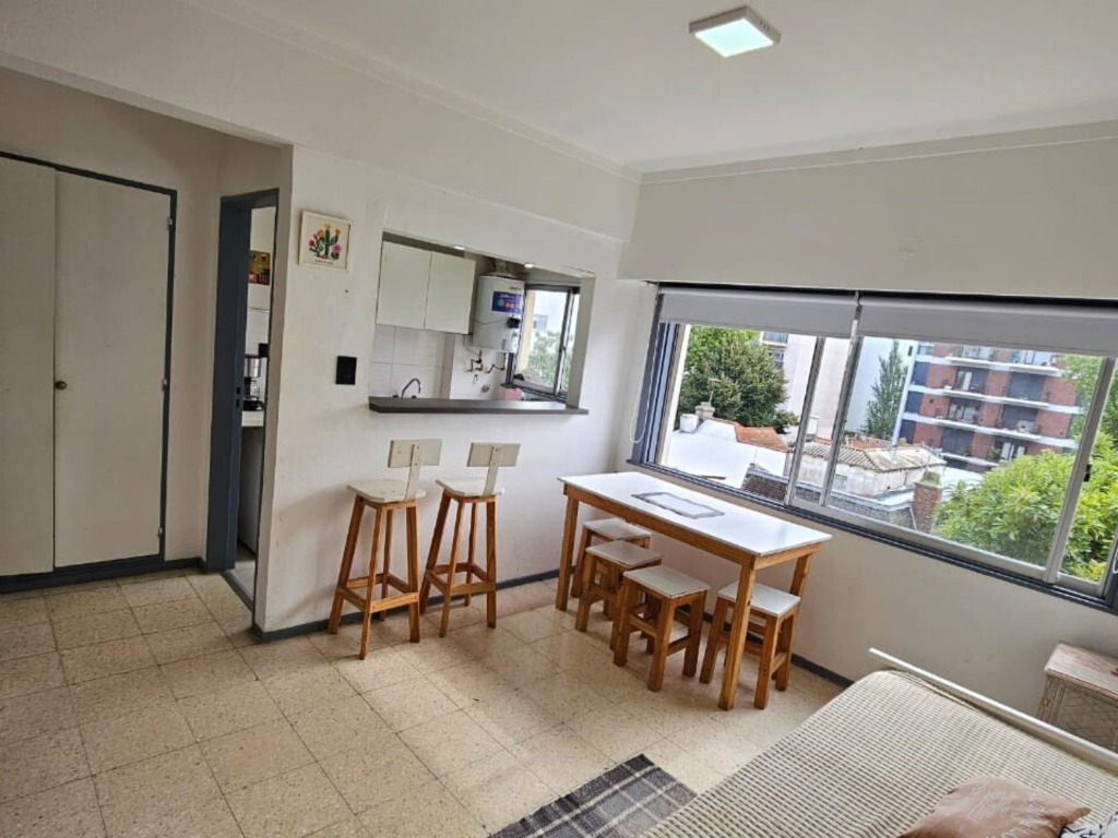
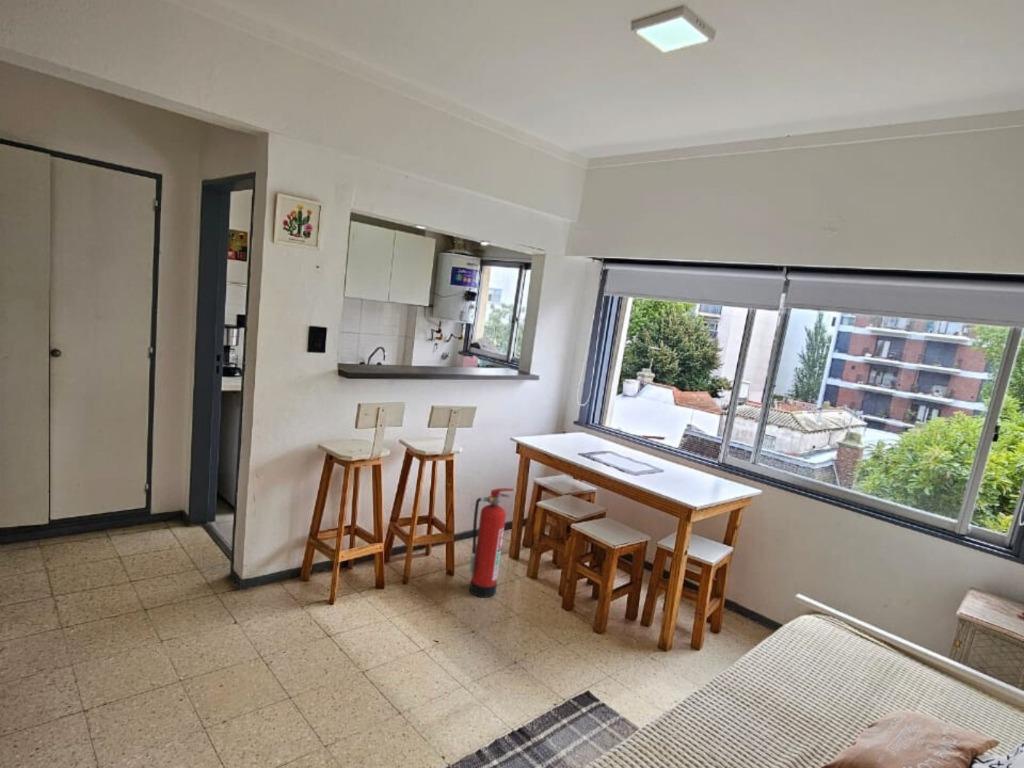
+ fire extinguisher (488, 539)
